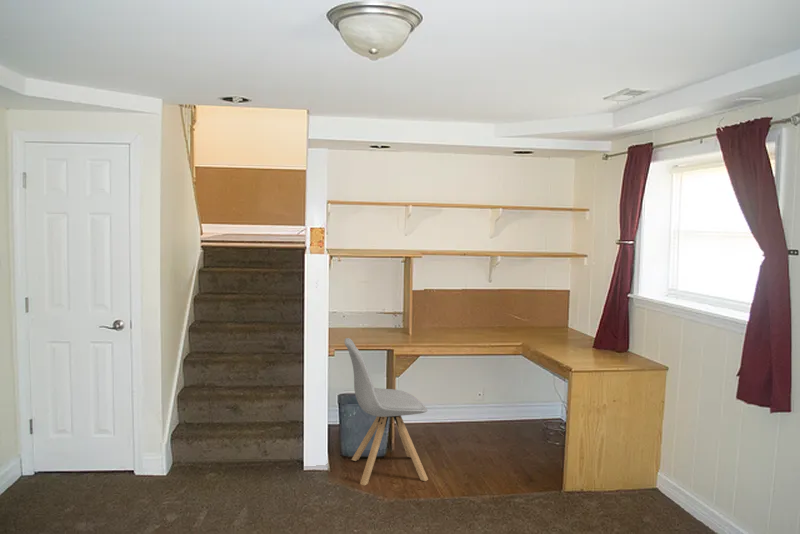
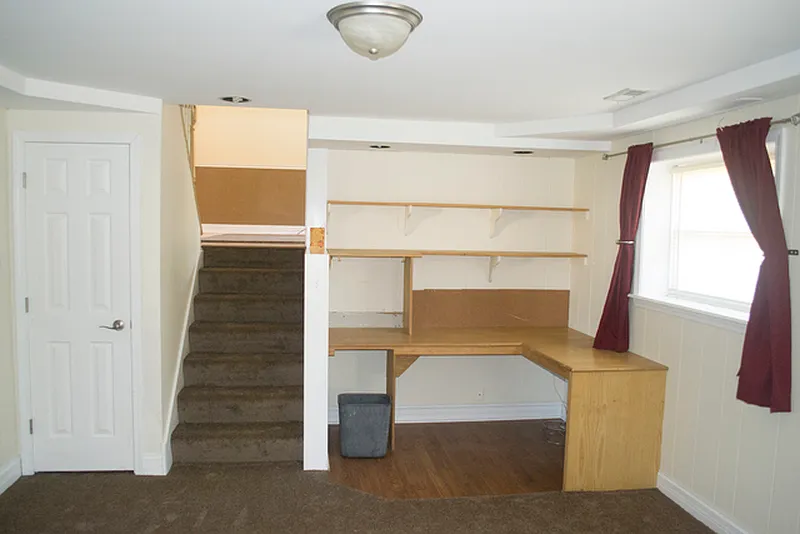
- chair (385, 406)
